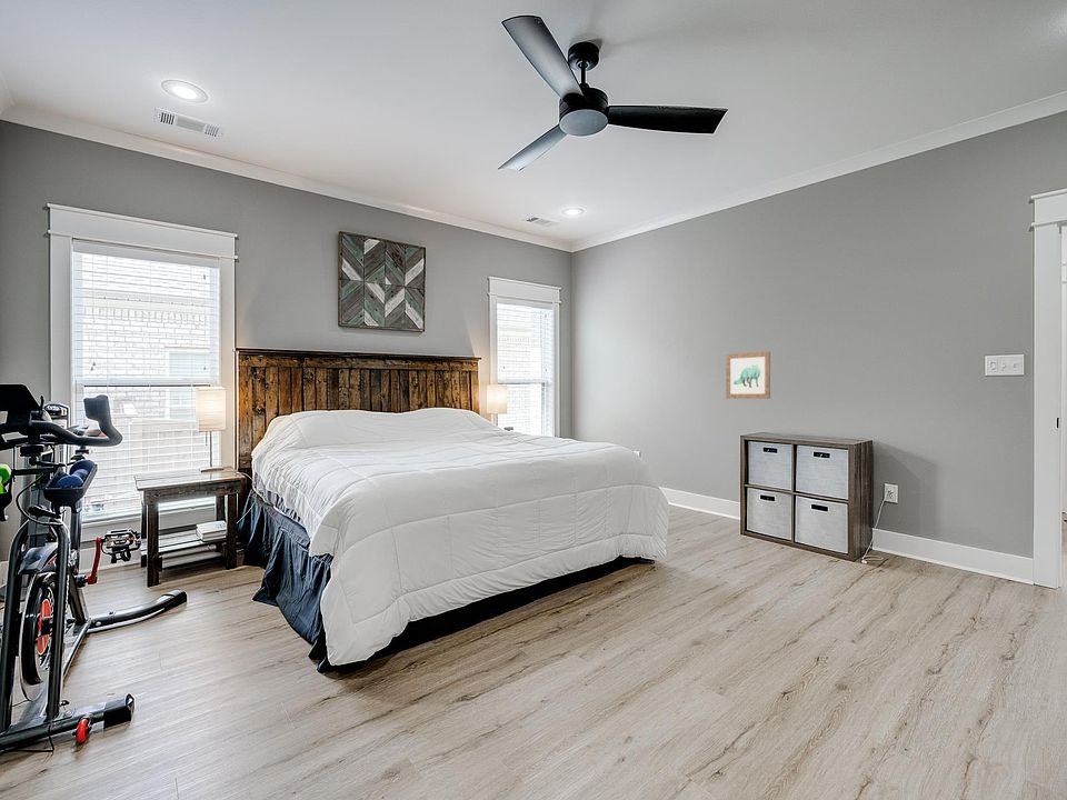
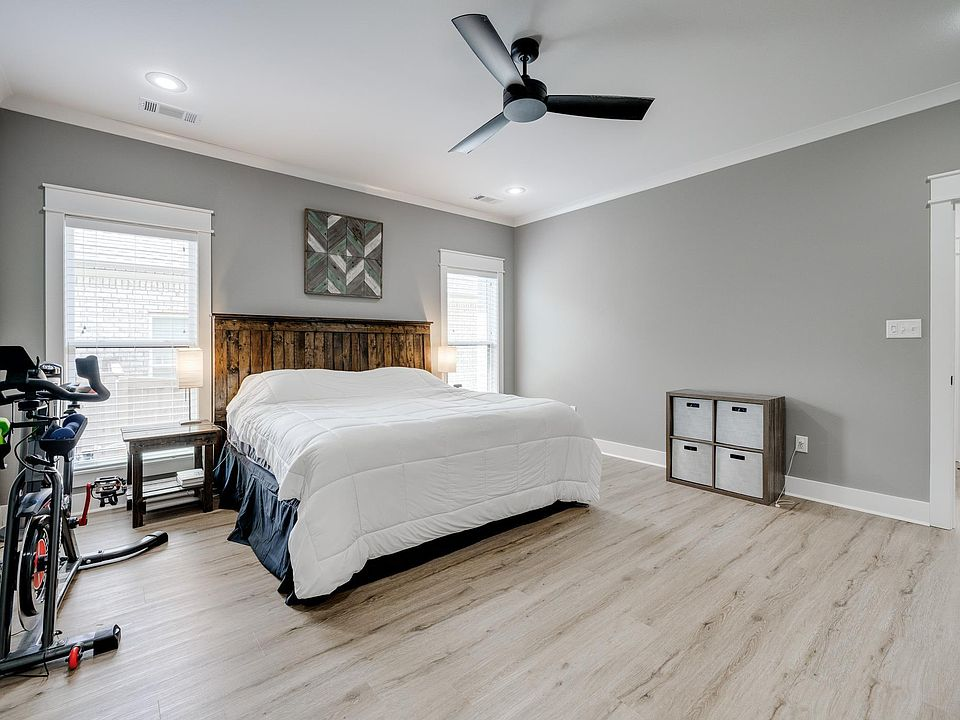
- wall art (747, 376)
